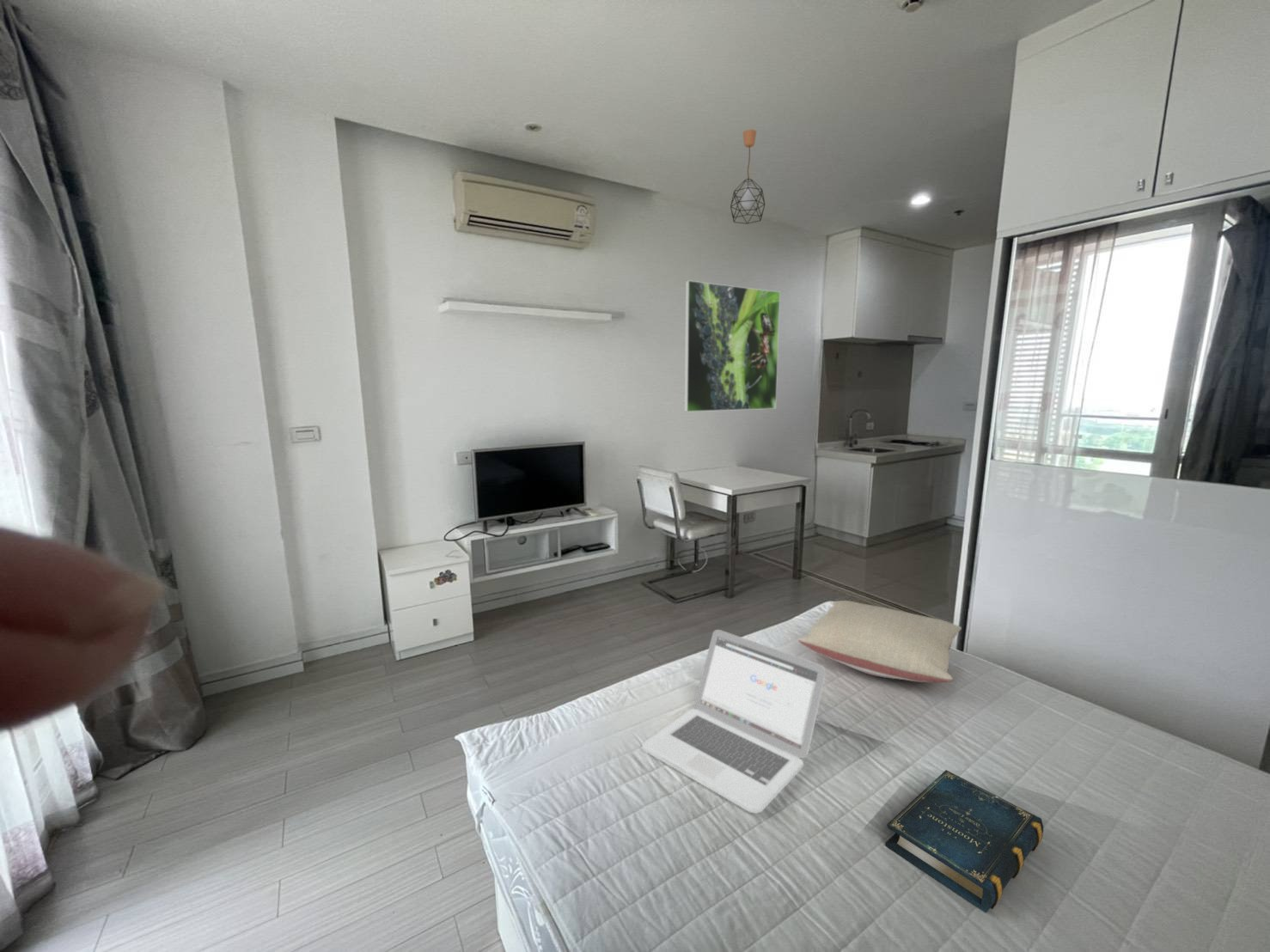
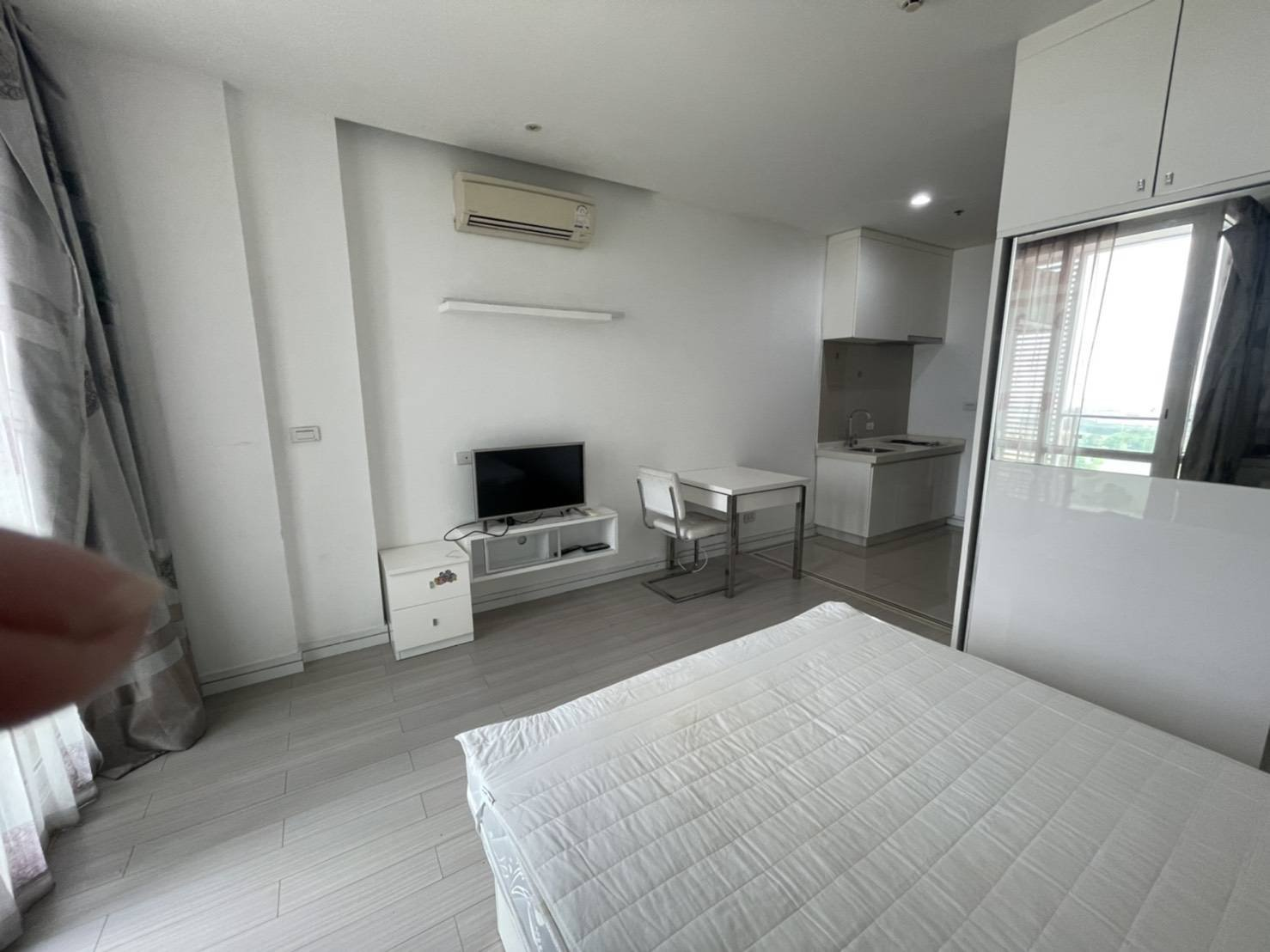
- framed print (734, 349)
- book (966, 833)
- pendant light (748, 176)
- laptop (732, 709)
- pillow (883, 636)
